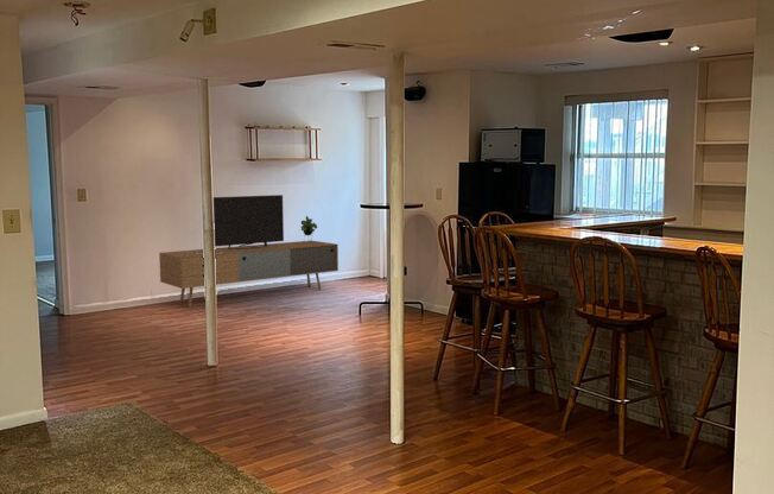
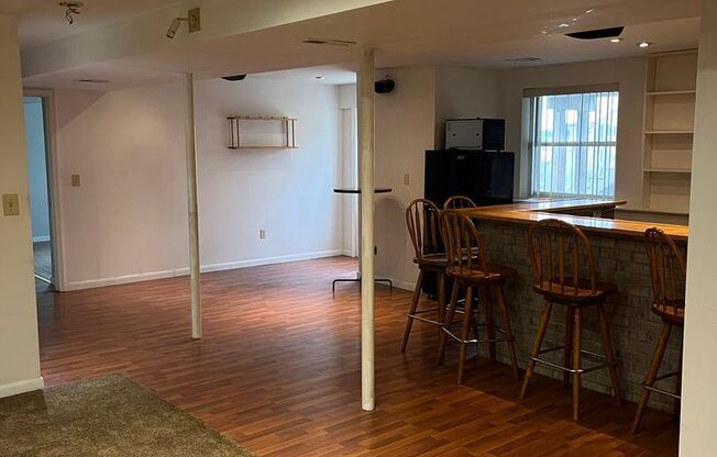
- media console (252, 246)
